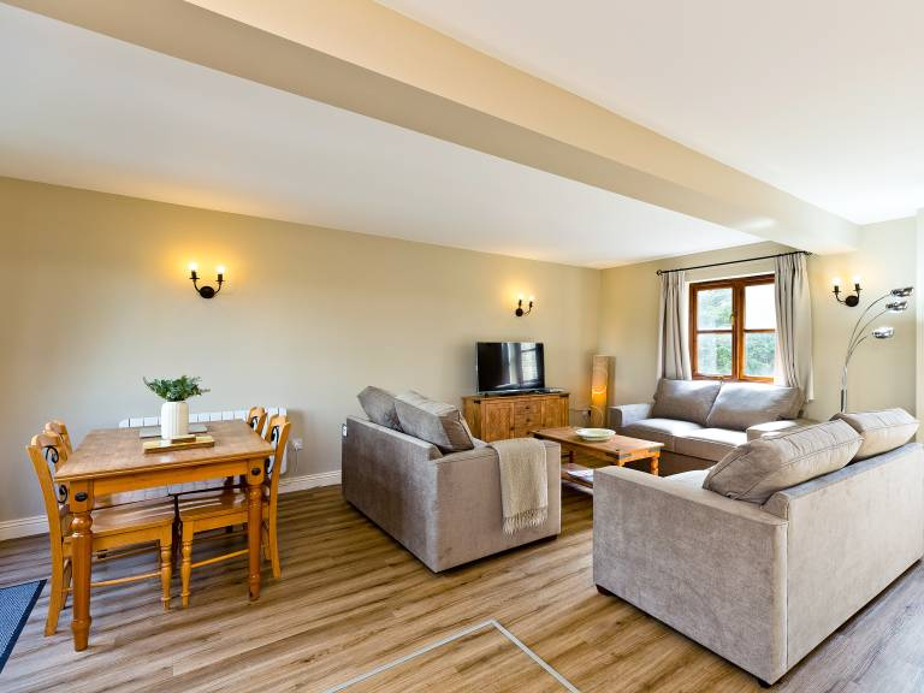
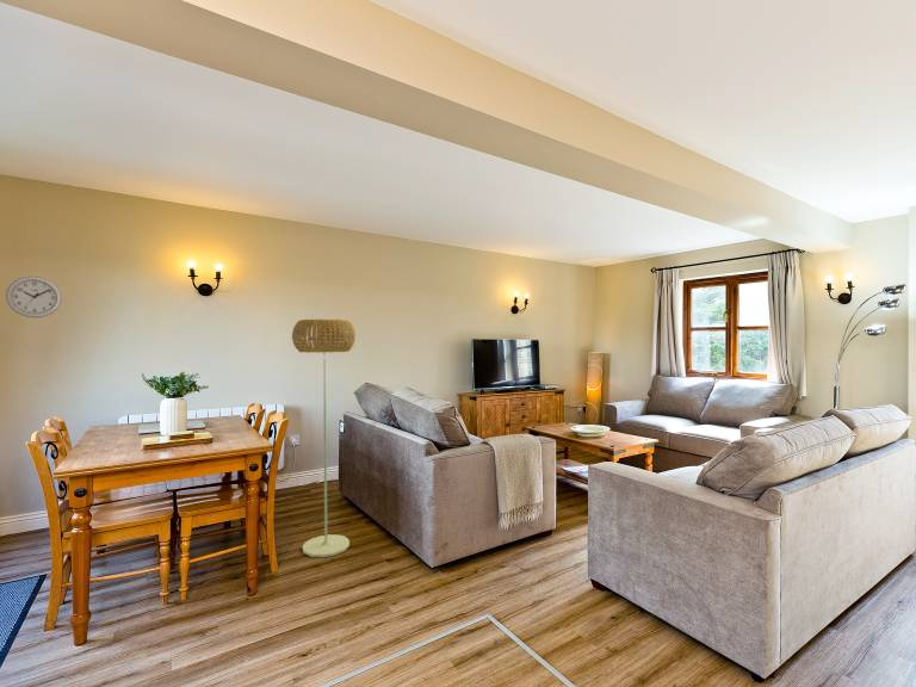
+ wall clock (33, 297)
+ floor lamp (324, 433)
